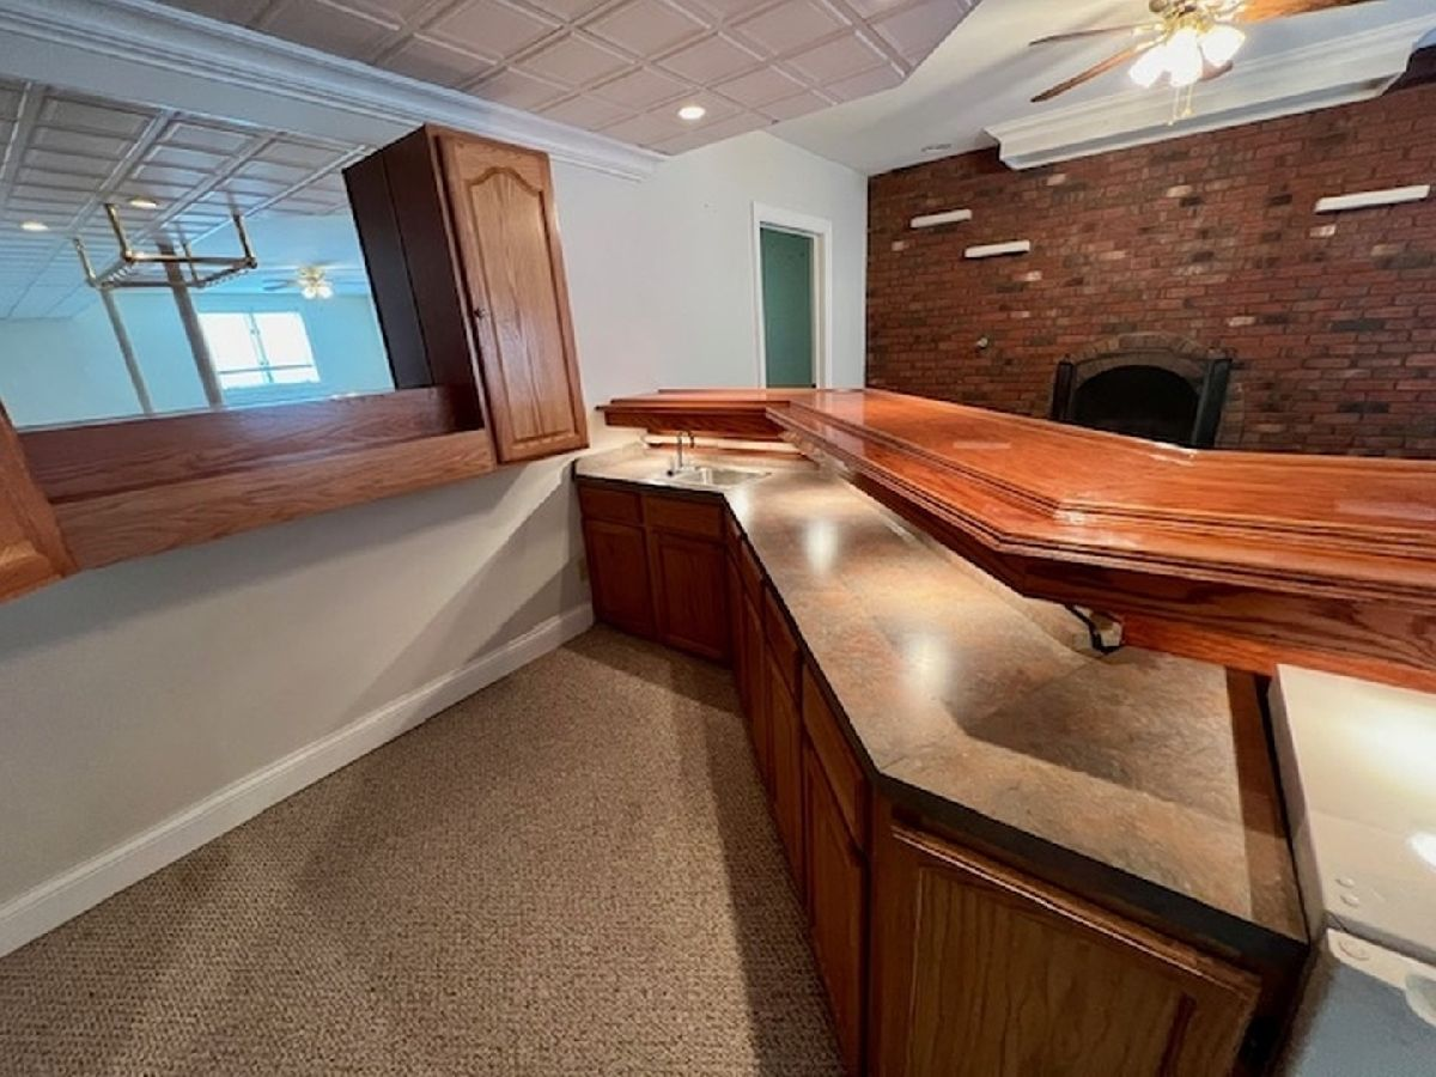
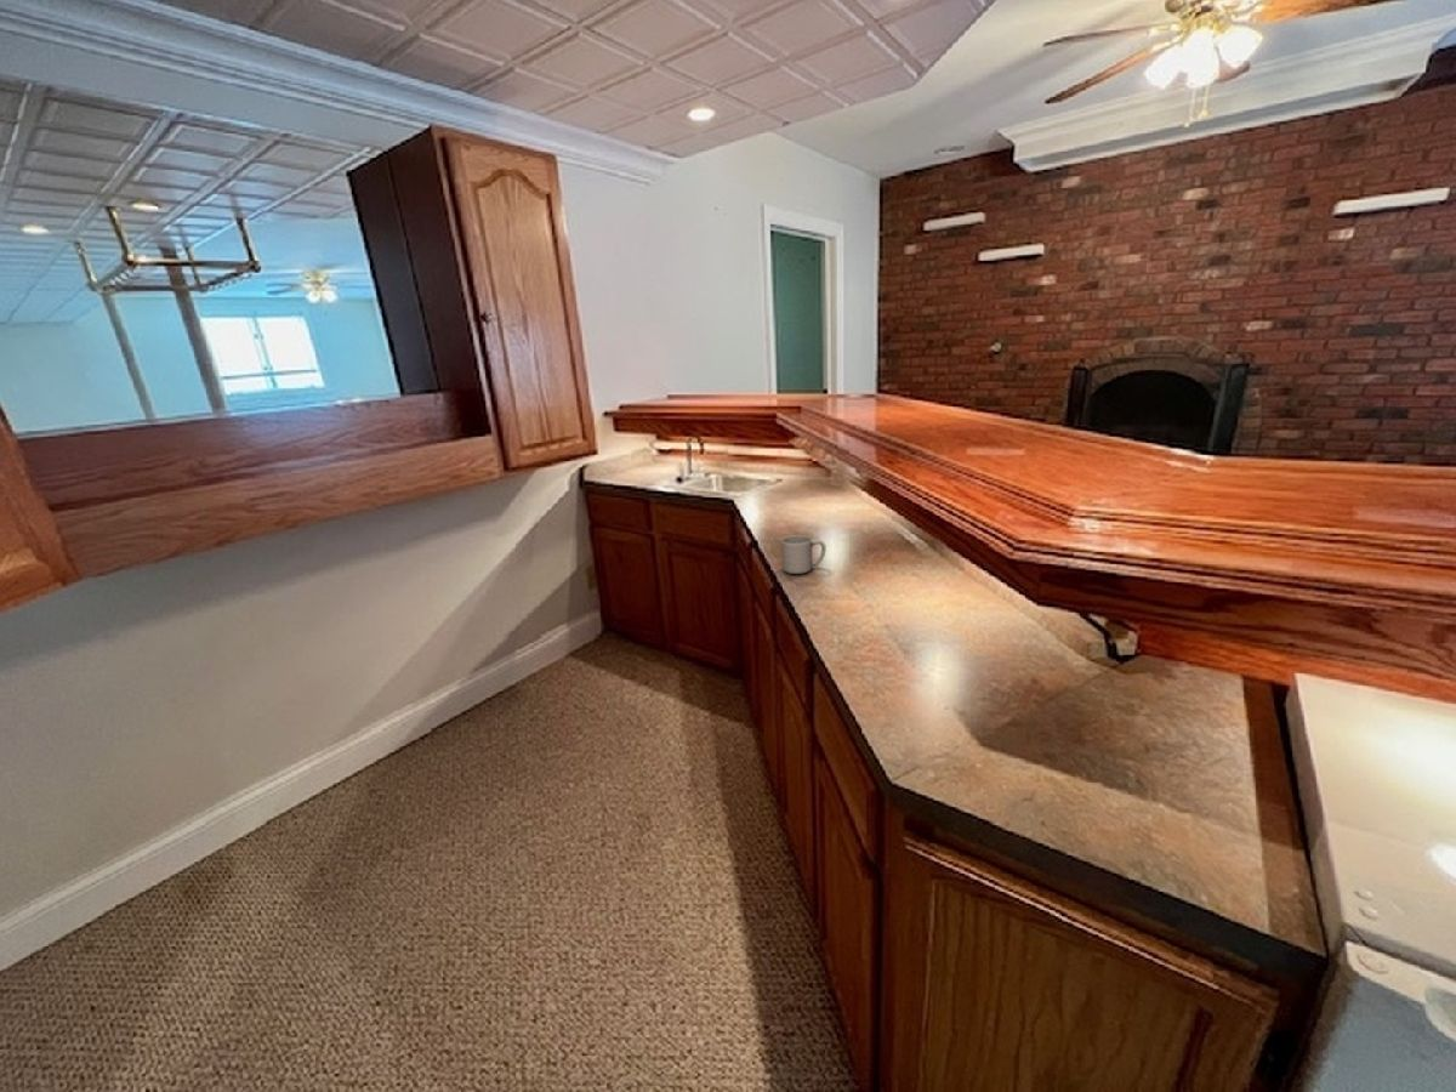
+ mug (804, 553)
